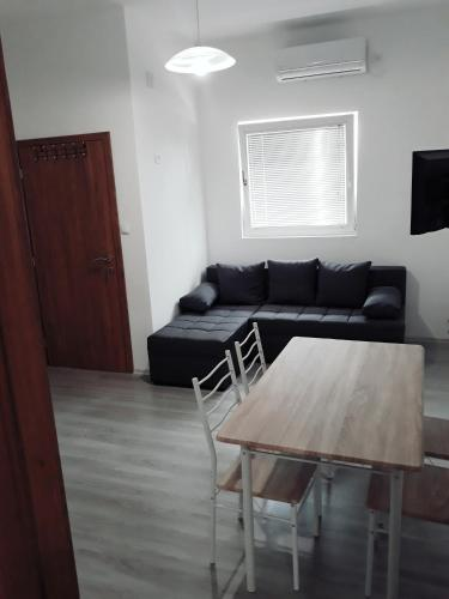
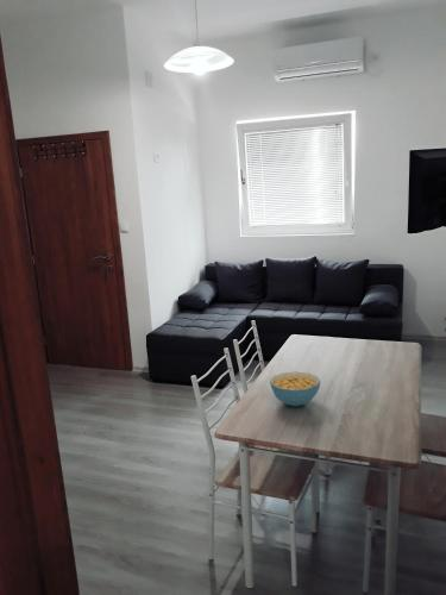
+ cereal bowl (295, 392)
